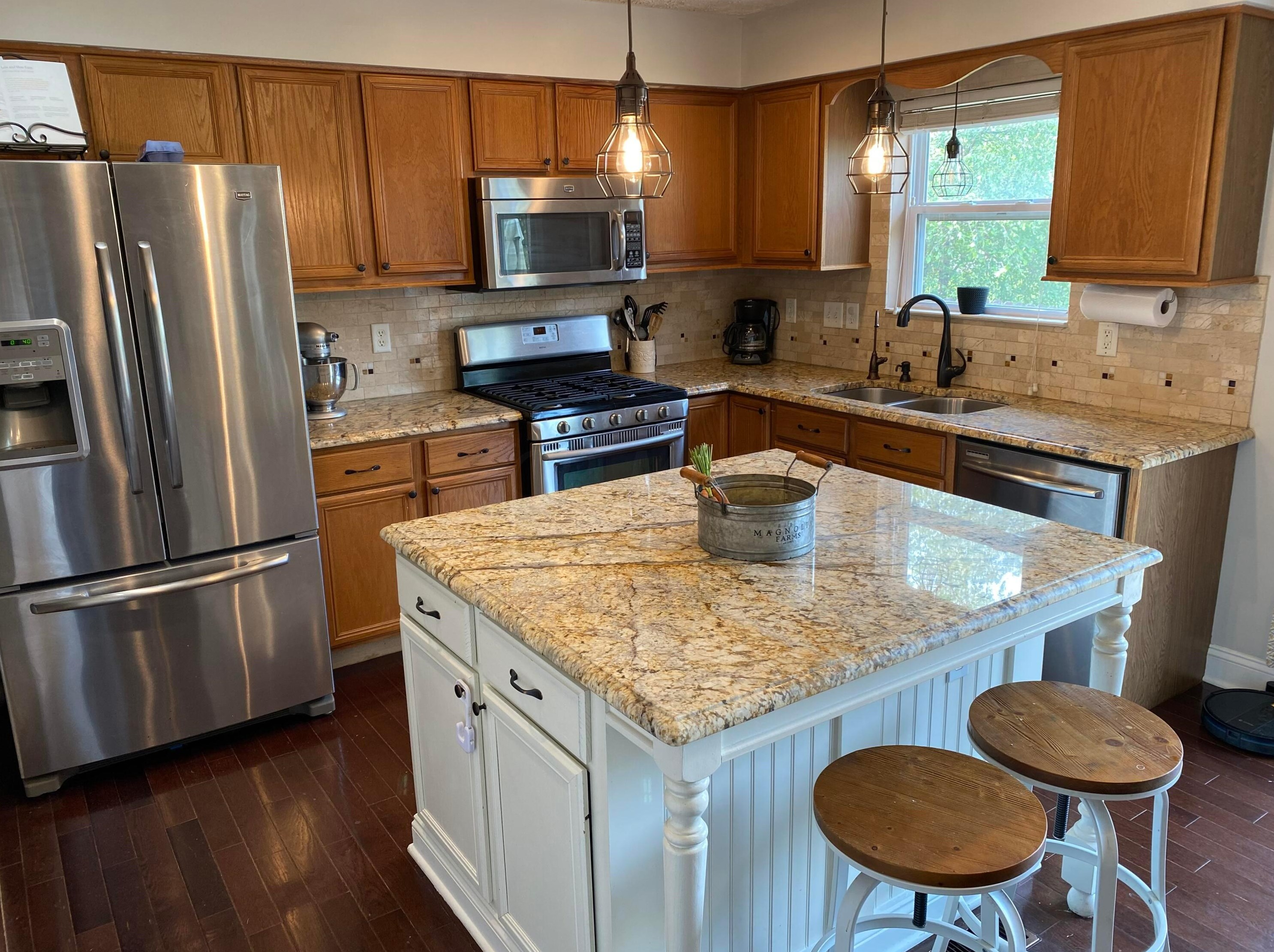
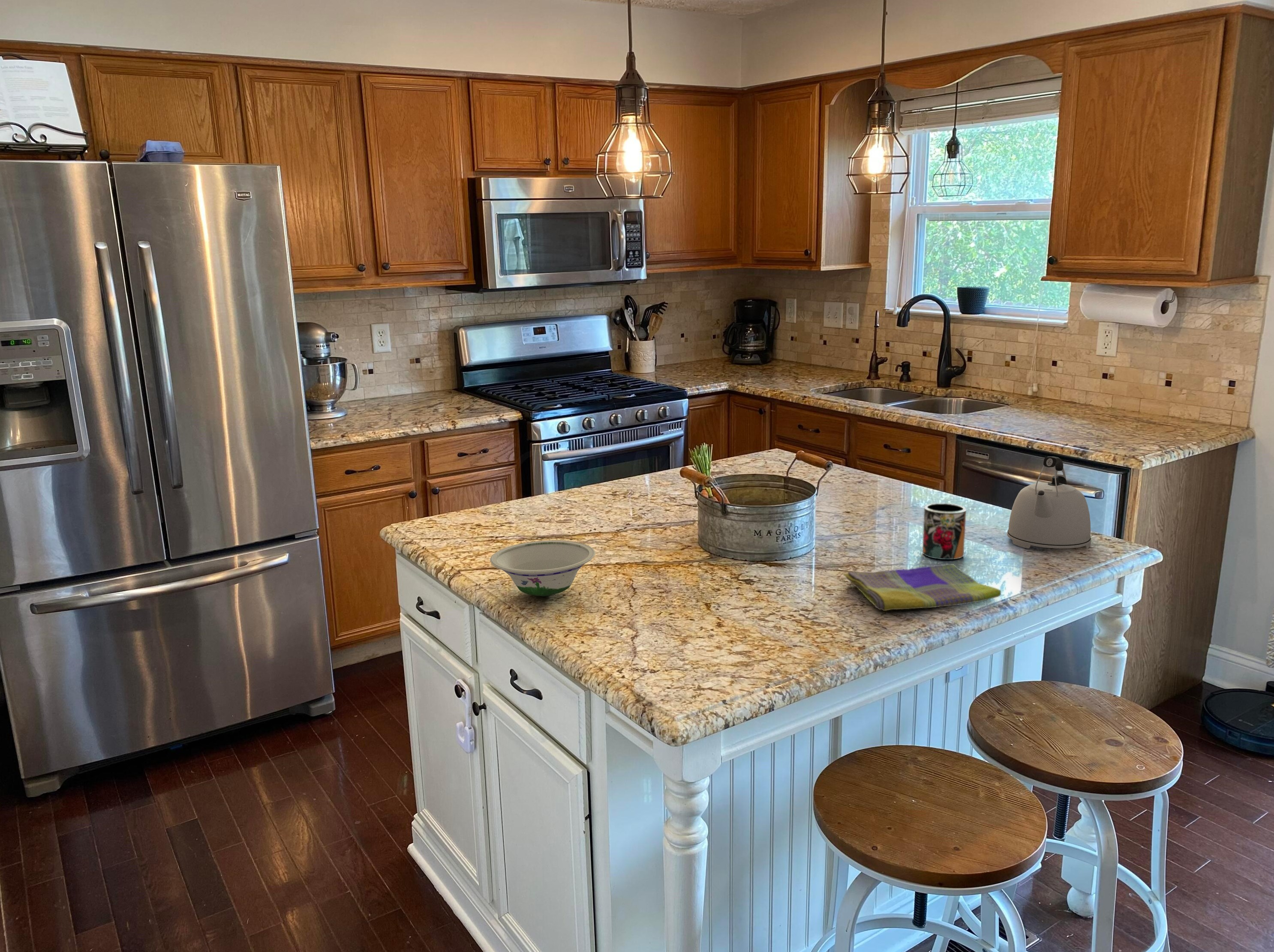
+ bowl (544, 574)
+ dish towel (919, 586)
+ kettle (1051, 498)
+ mug (940, 528)
